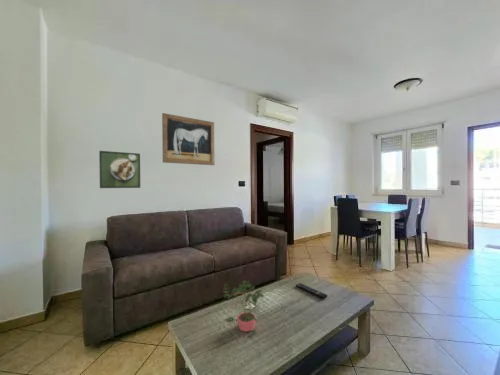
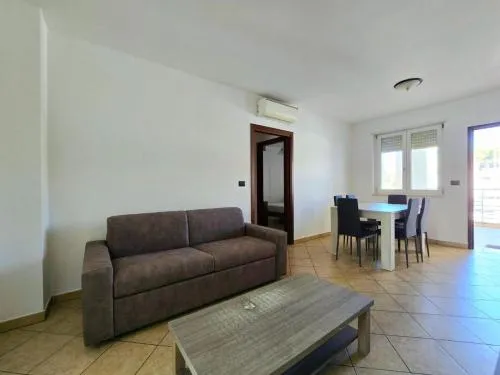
- remote control (310, 290)
- potted plant (245, 303)
- wall art (190, 141)
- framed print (120, 170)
